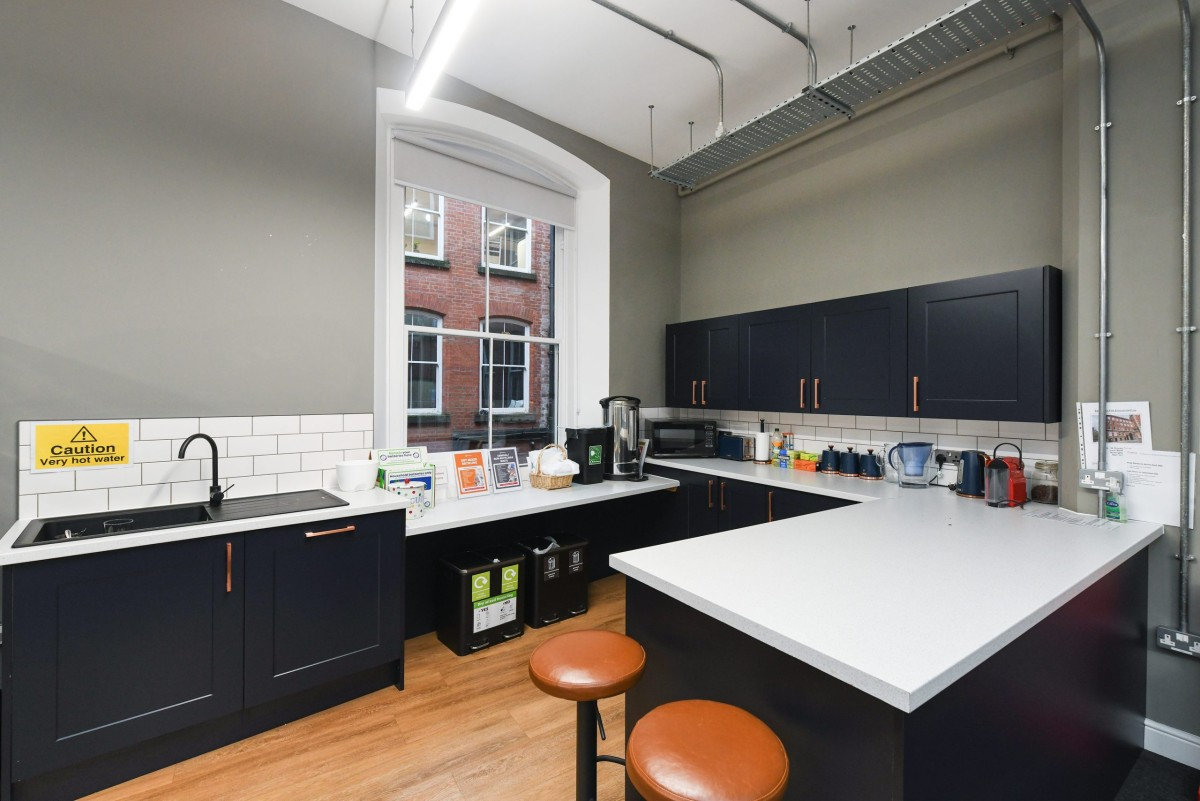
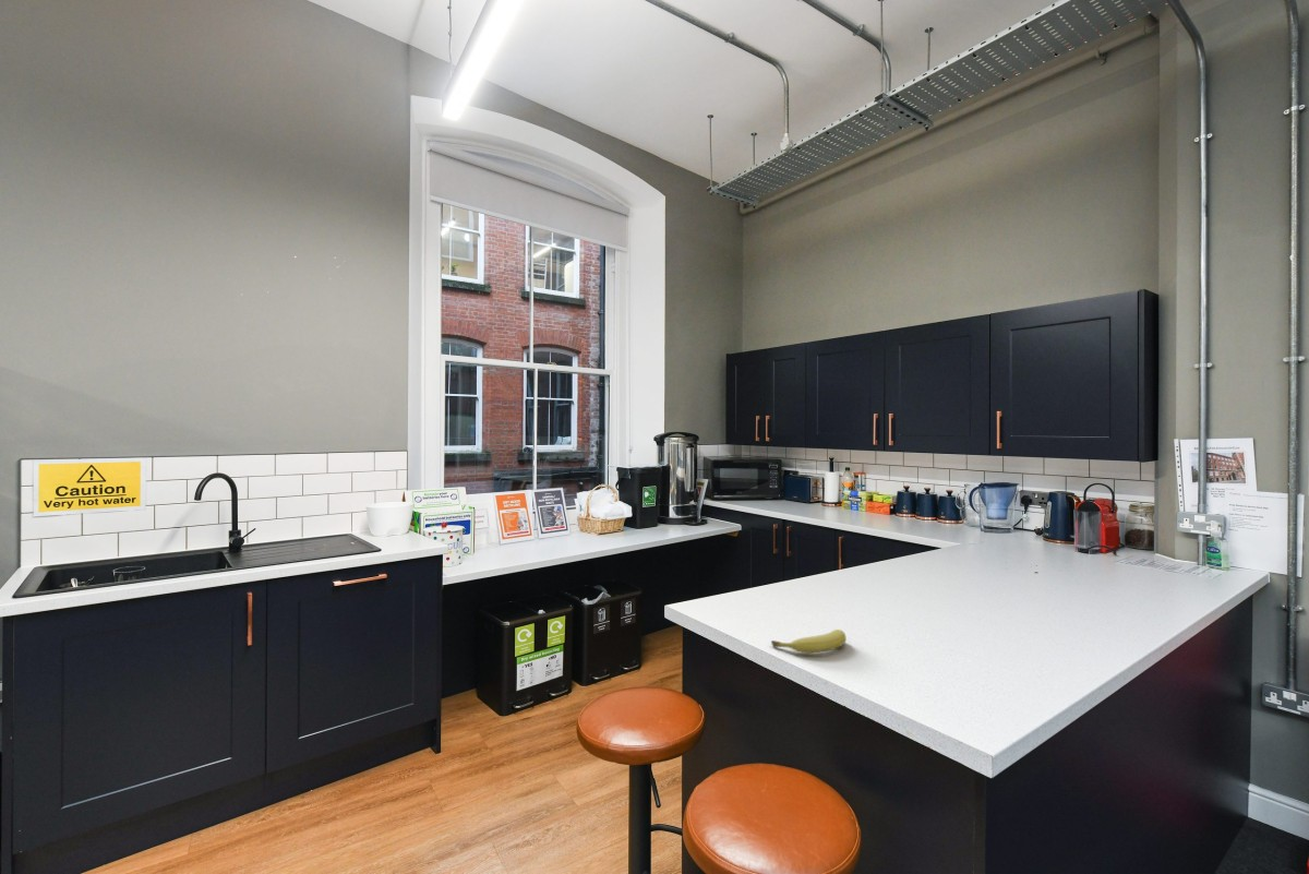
+ fruit (815, 639)
